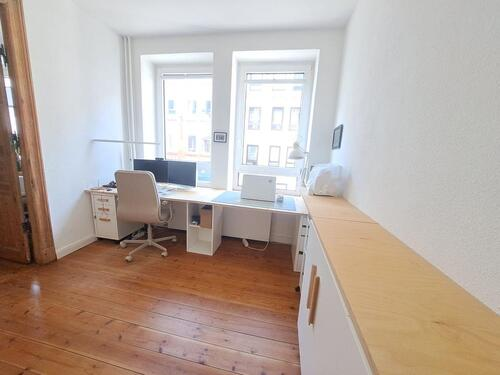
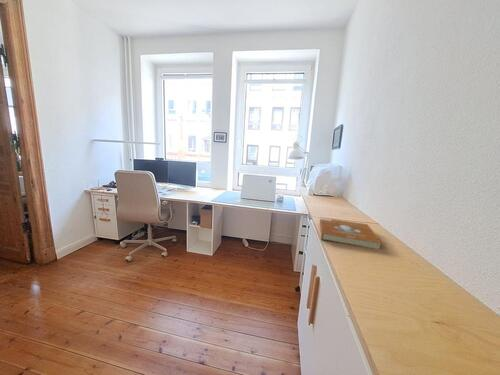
+ book (346, 231)
